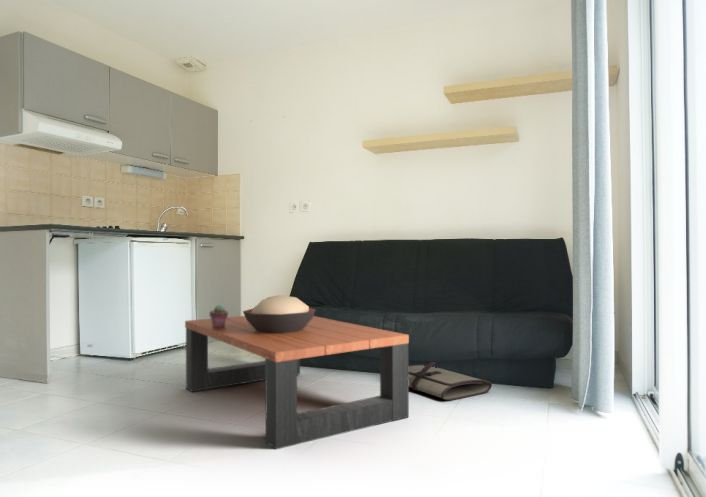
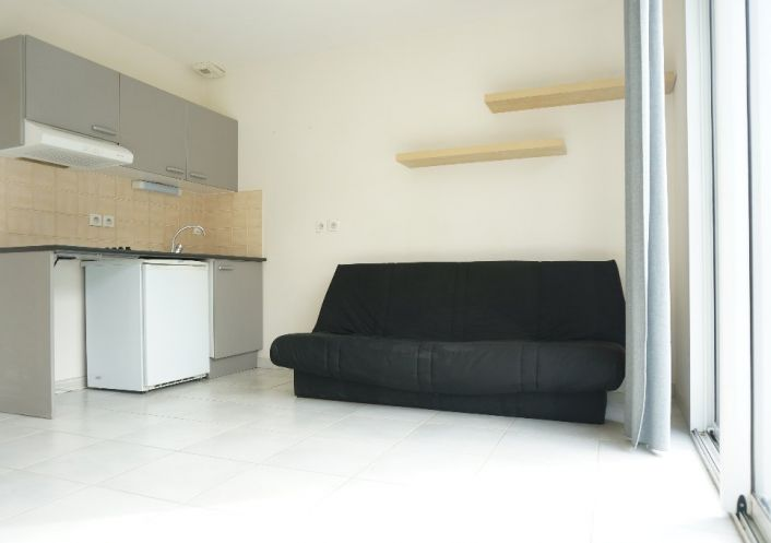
- decorative bowl (279, 312)
- potted succulent (218, 316)
- tool roll (438, 374)
- coffee table (286, 364)
